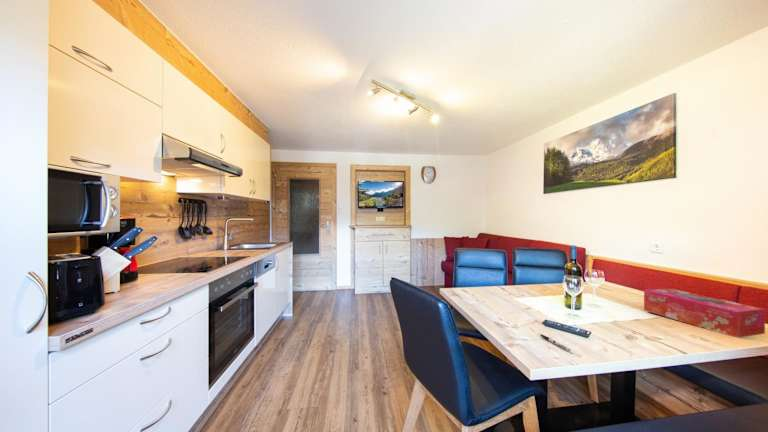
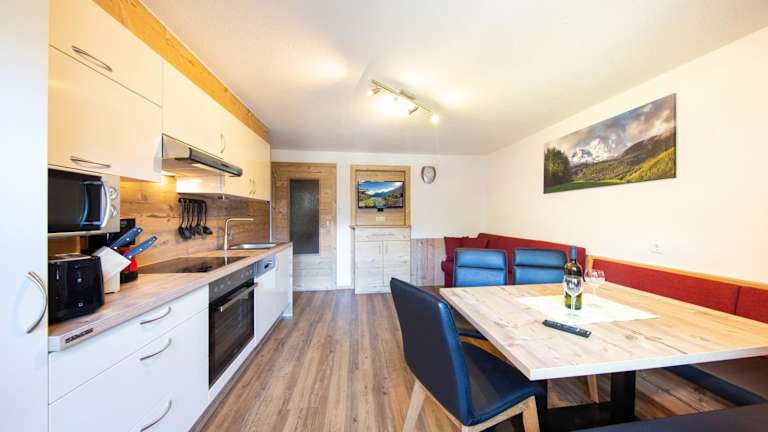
- tissue box (697, 309)
- pen (552, 341)
